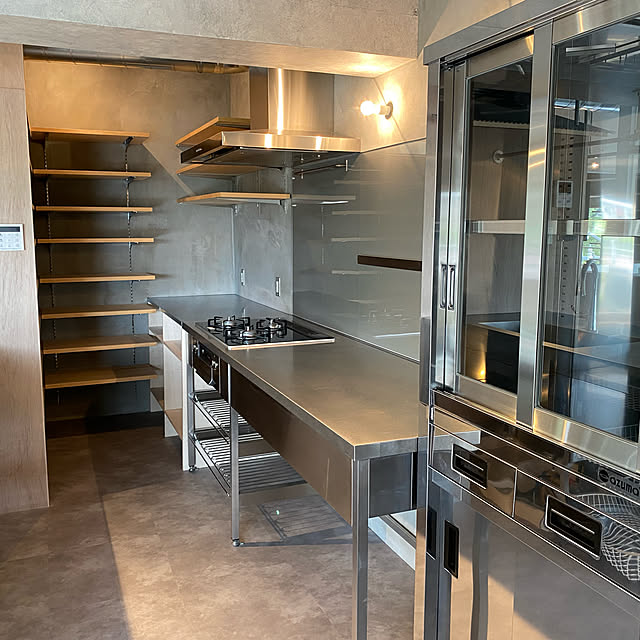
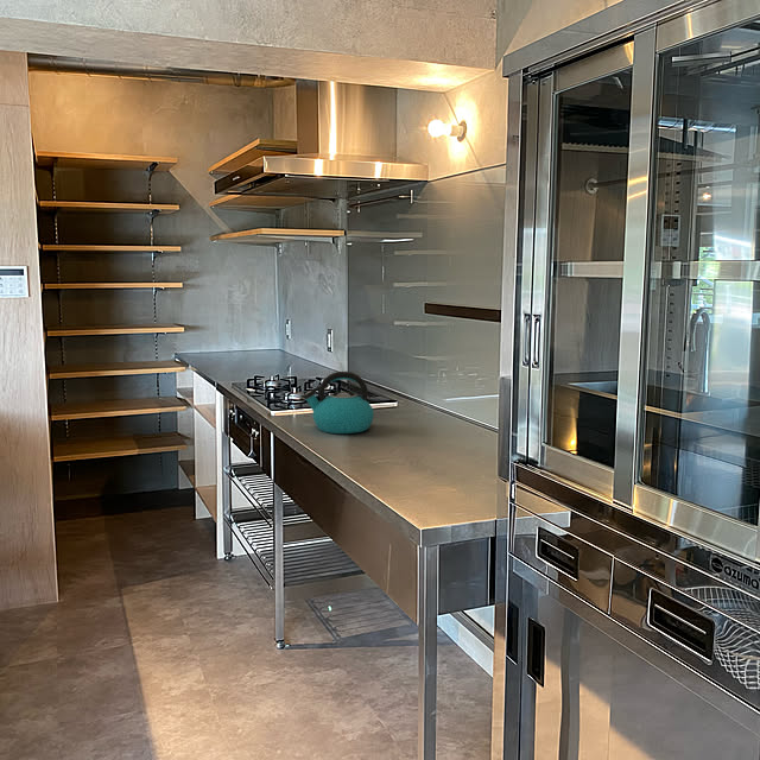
+ kettle (338, 400)
